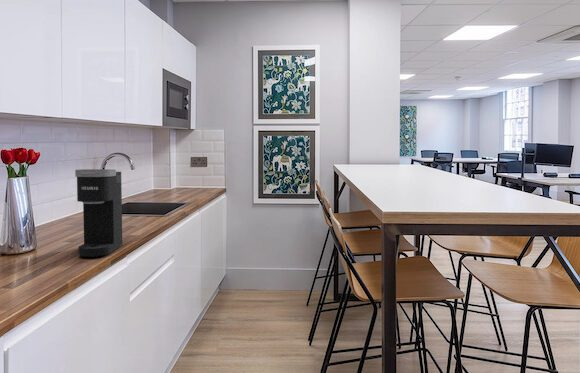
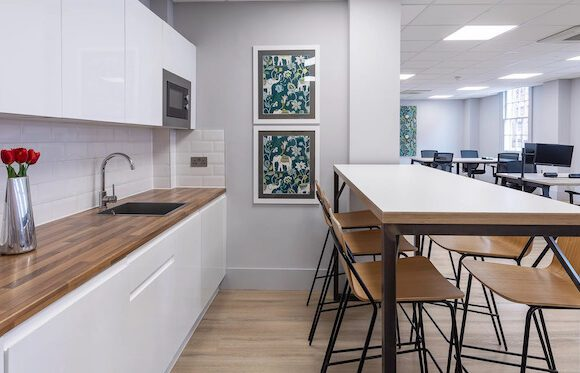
- coffee maker (100, 209)
